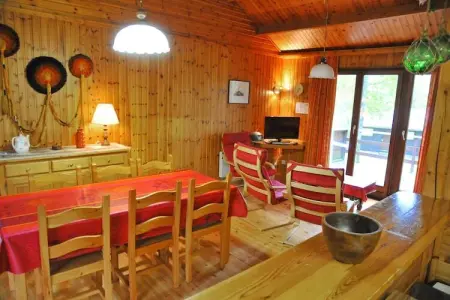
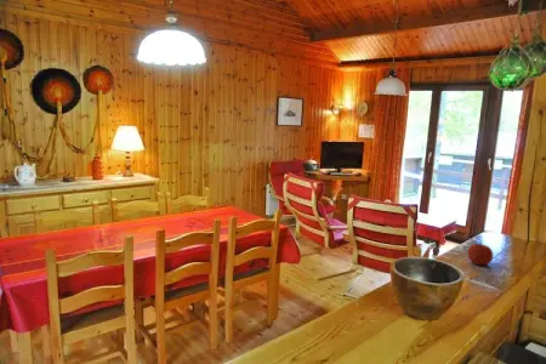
+ fruit (479, 252)
